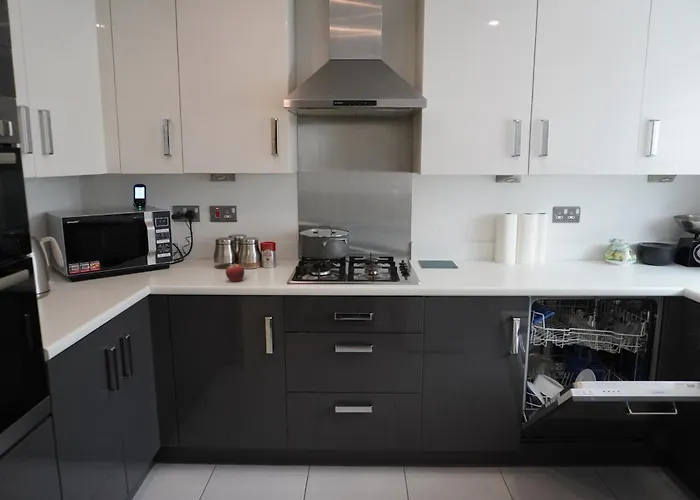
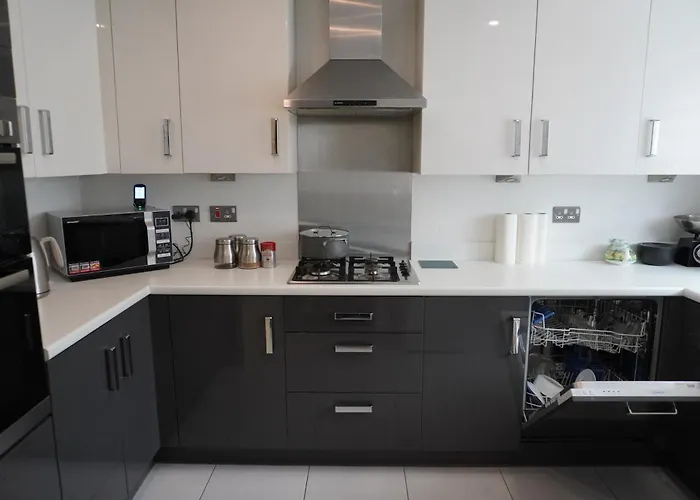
- fruit (235, 272)
